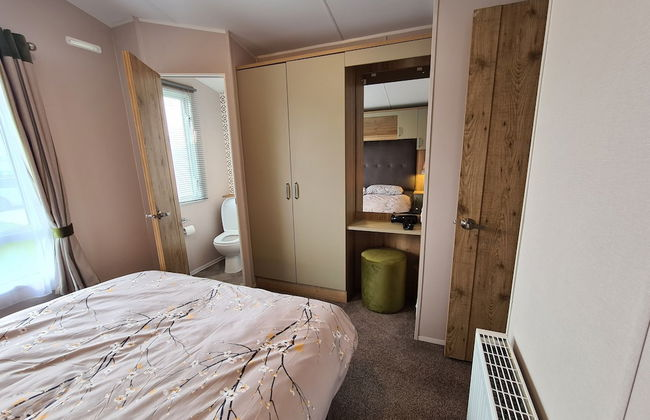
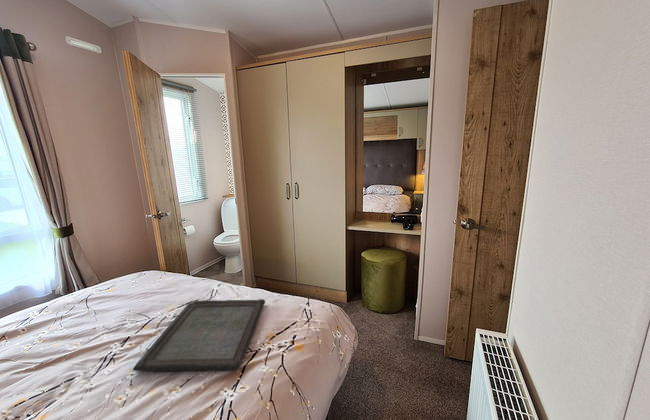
+ serving tray (210, 328)
